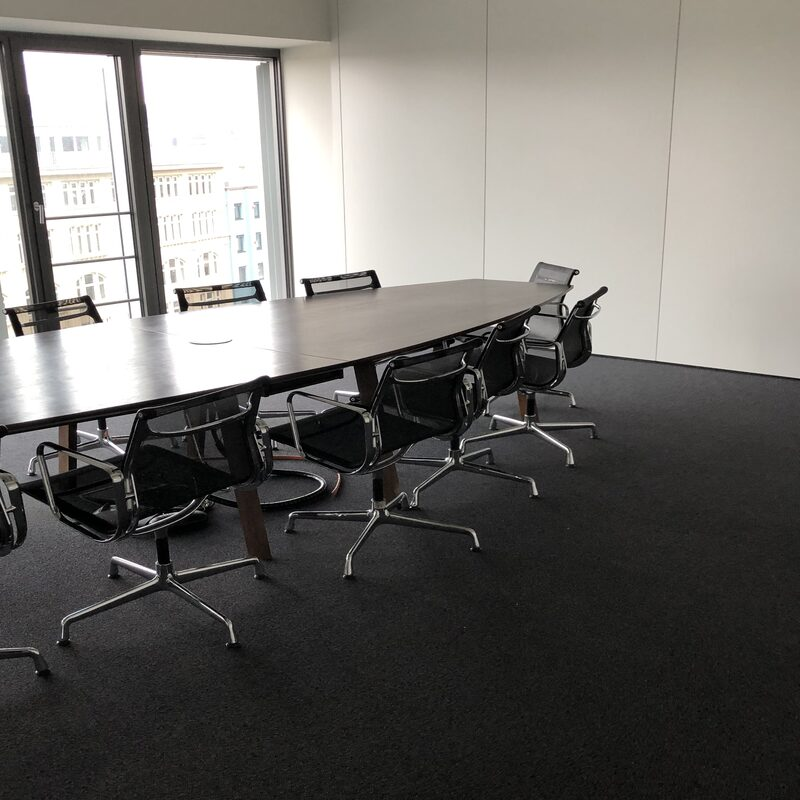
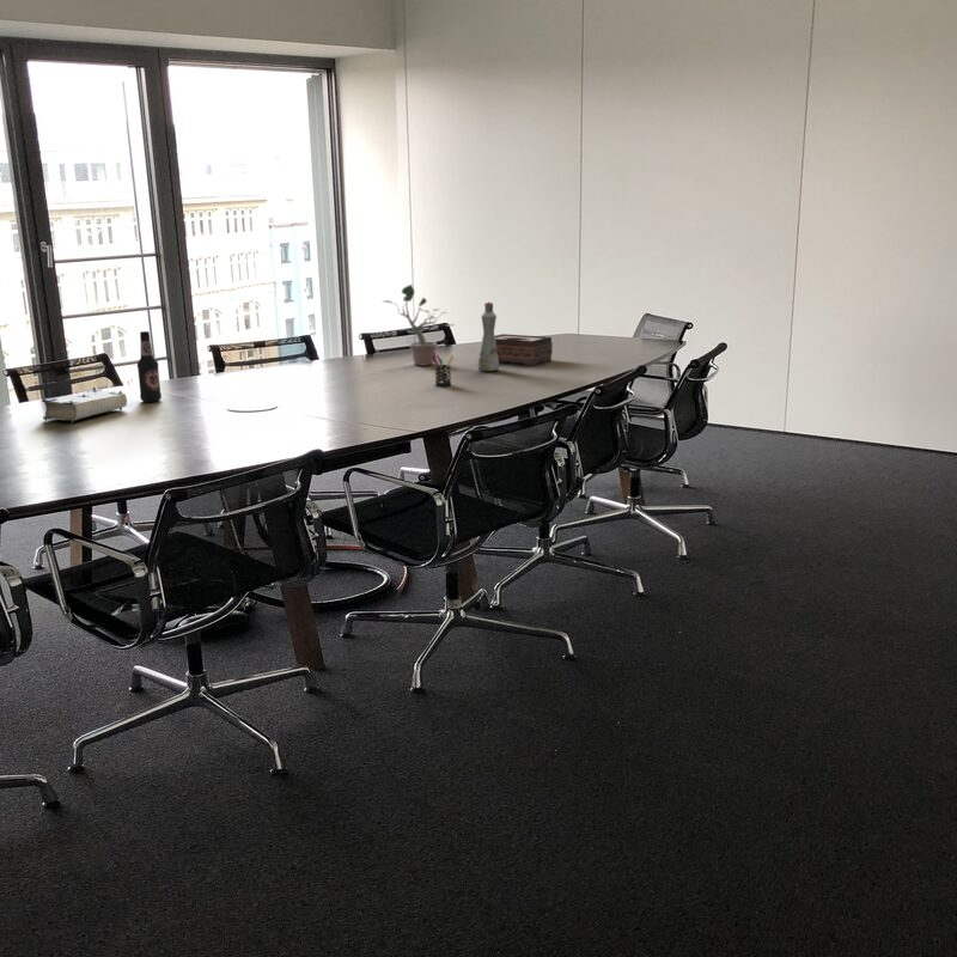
+ potted plant (420, 323)
+ bottle (488, 336)
+ tissue box (517, 348)
+ pen holder (441, 368)
+ bottle (147, 366)
+ book (85, 403)
